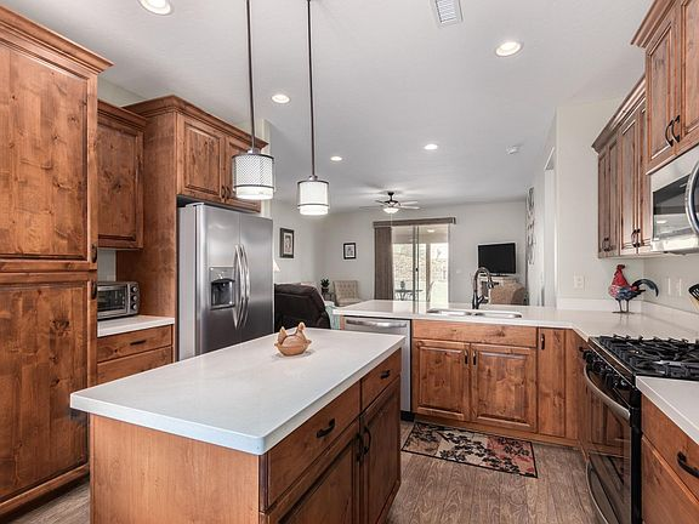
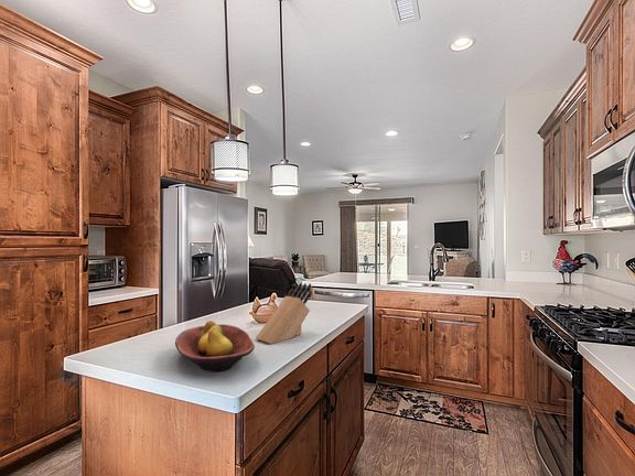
+ fruit bowl (214, 340)
+ knife block (287, 310)
